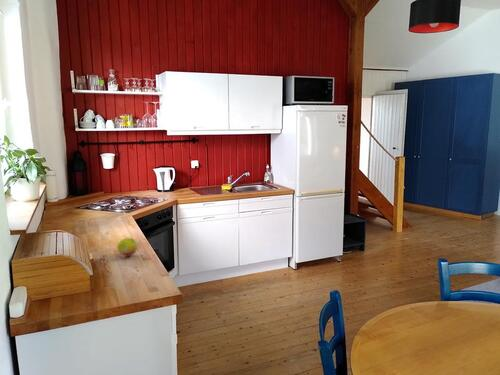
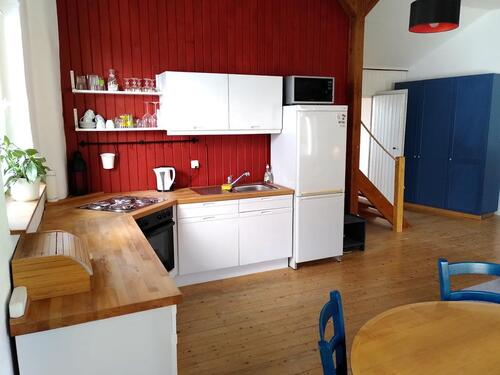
- fruit (127, 247)
